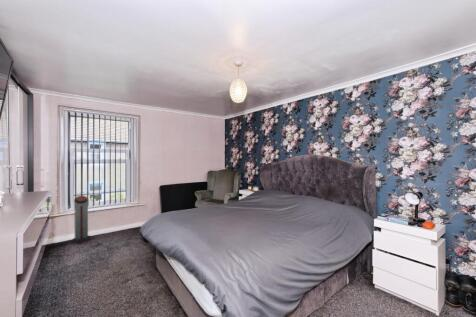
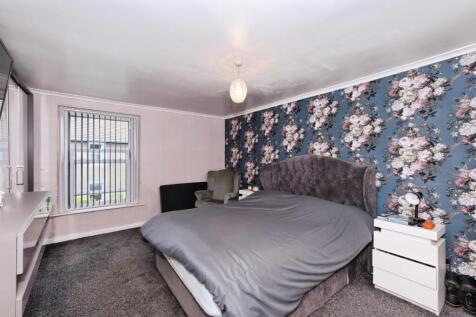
- air purifier (81, 217)
